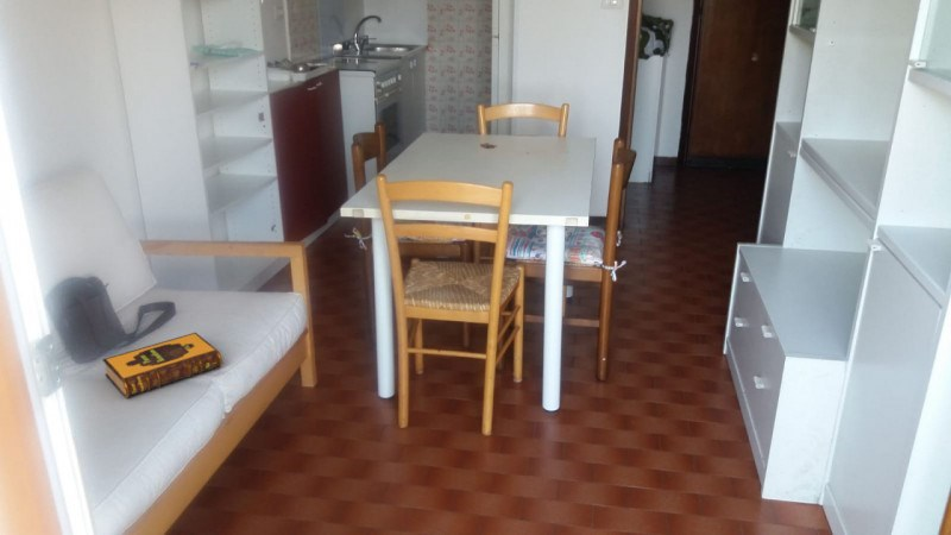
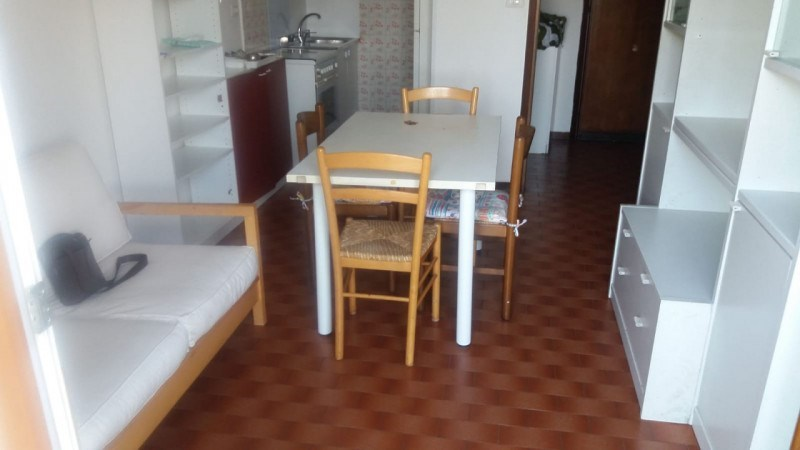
- hardback book (163, 364)
